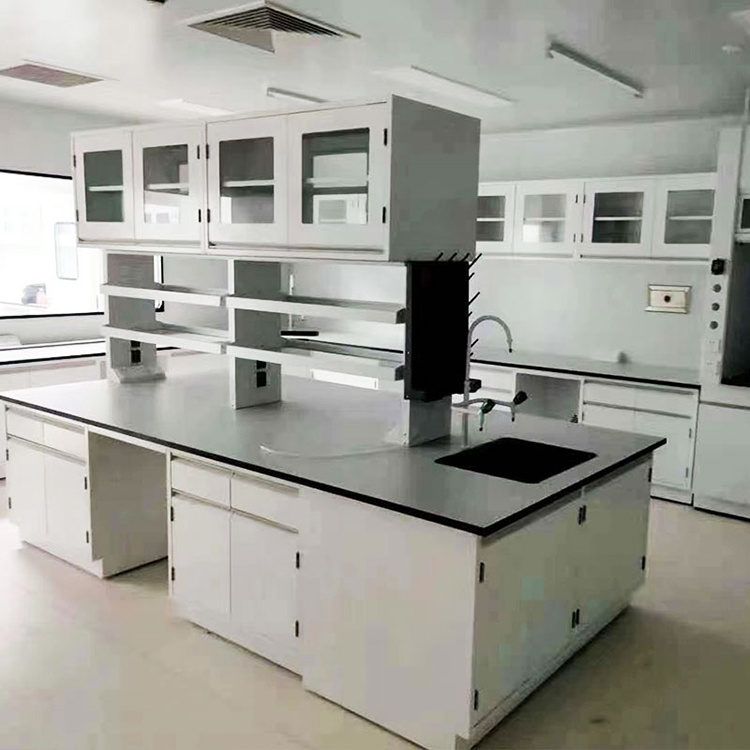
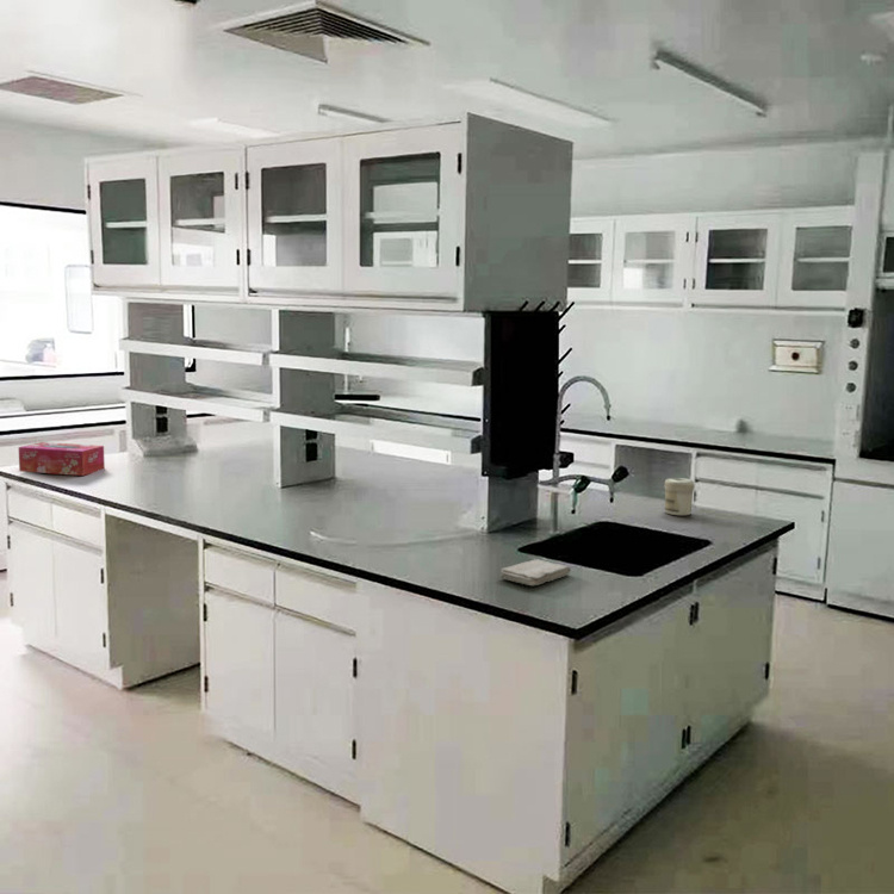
+ jar (678, 496)
+ washcloth (534, 571)
+ tissue box (62, 458)
